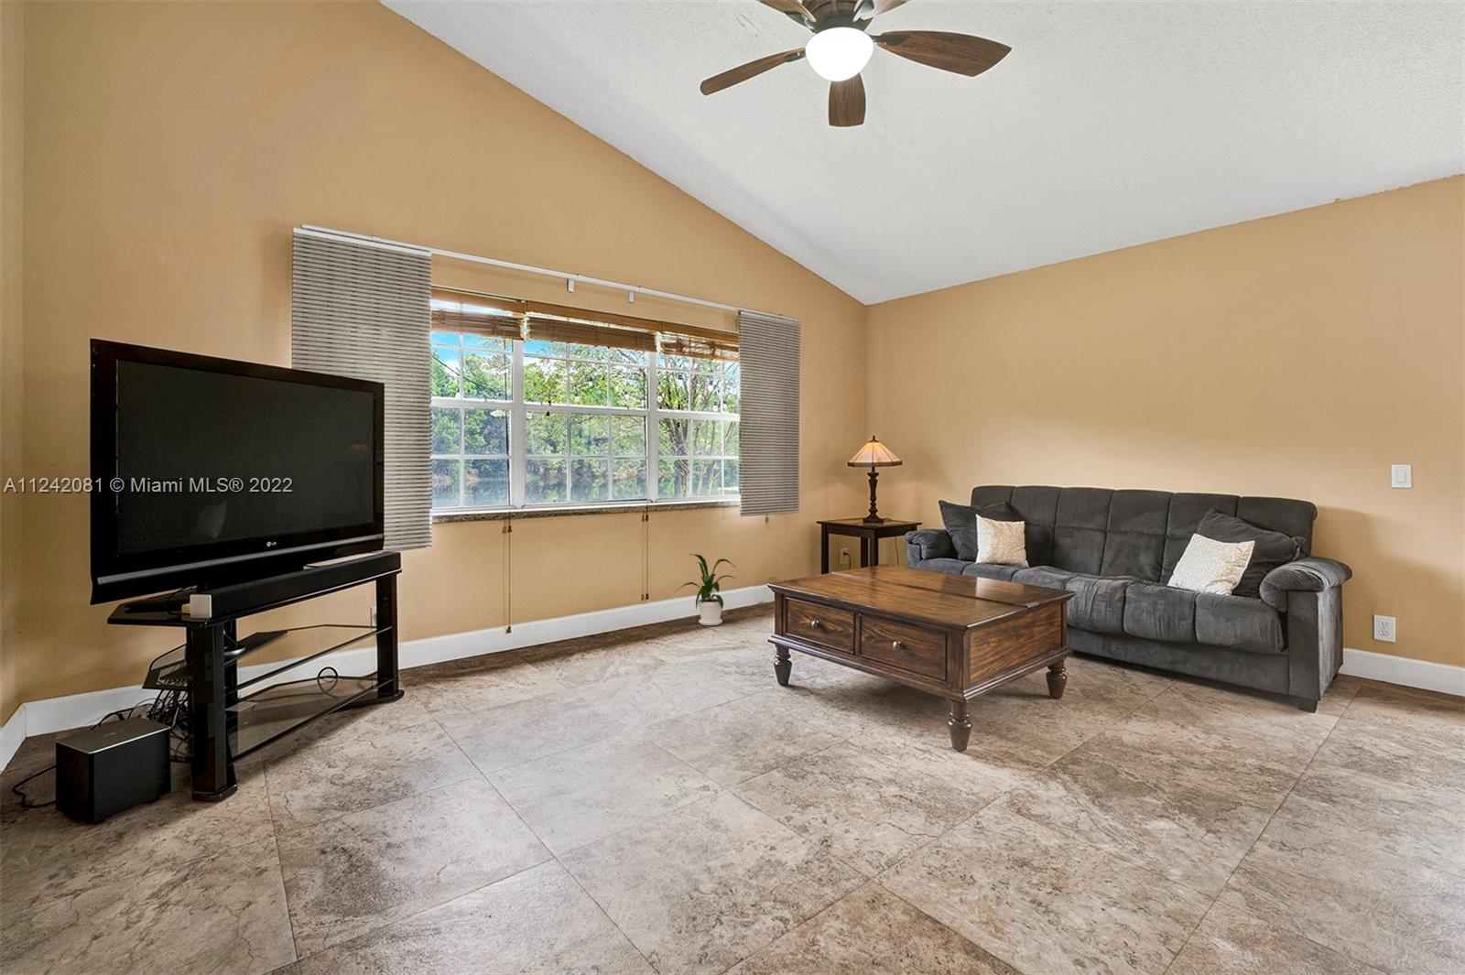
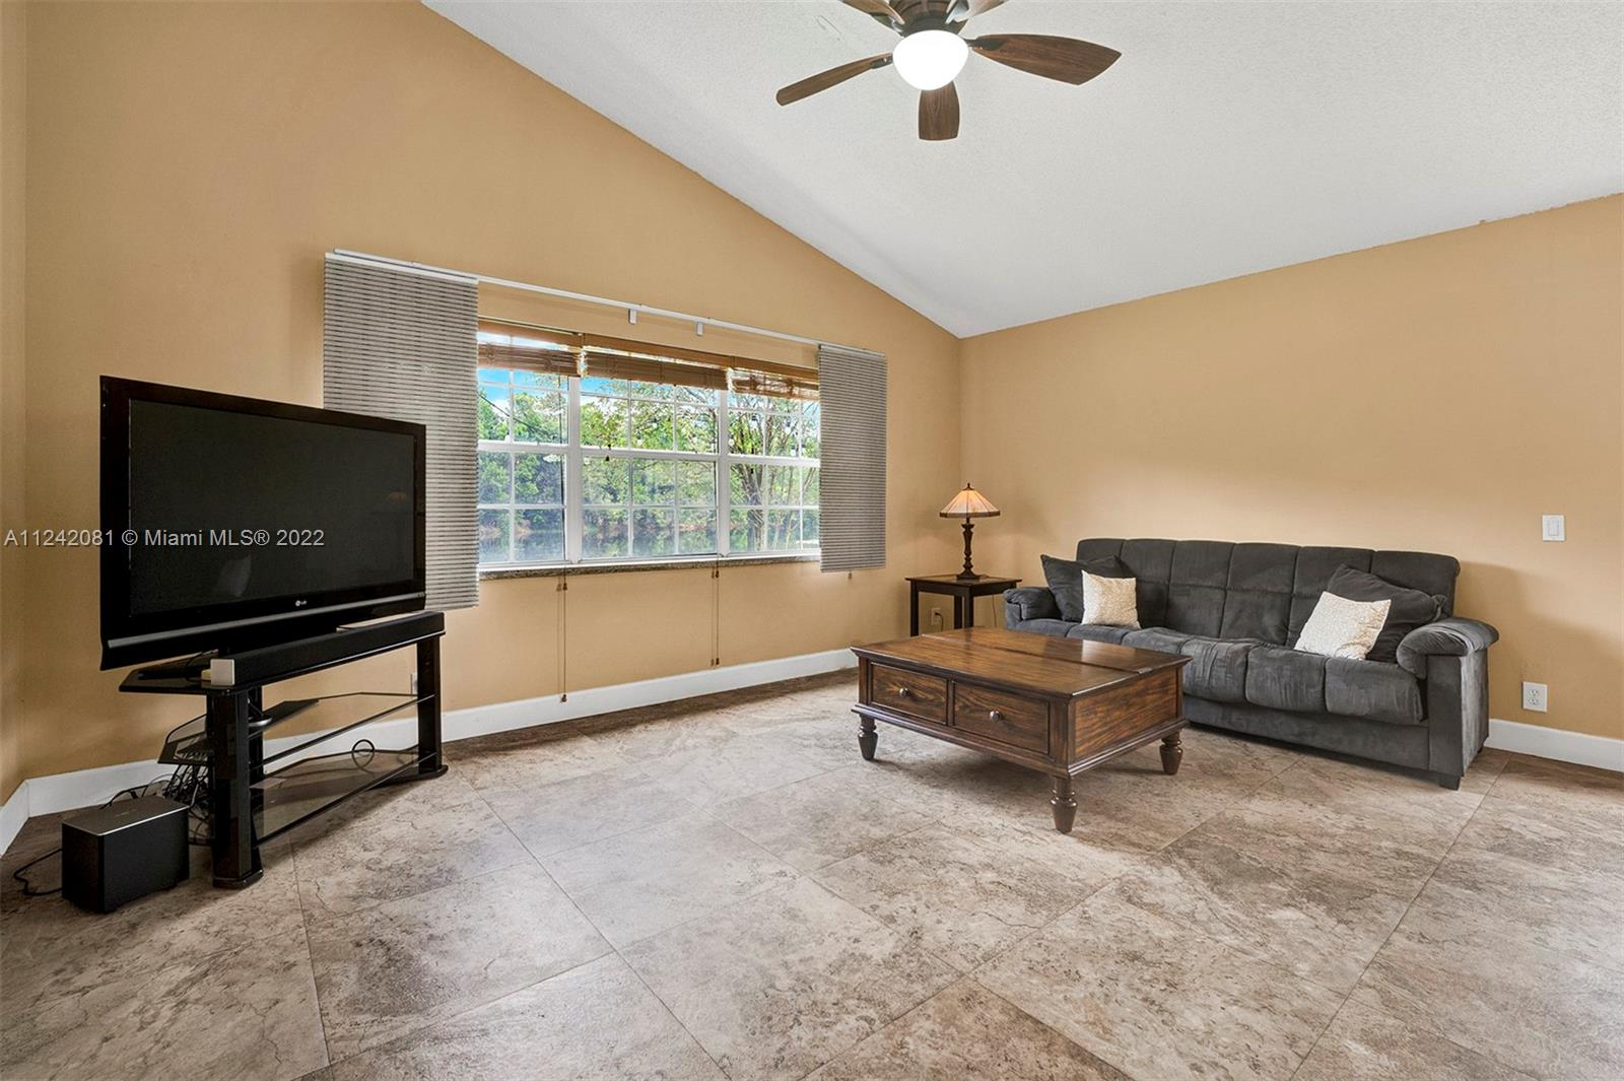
- house plant (709, 588)
